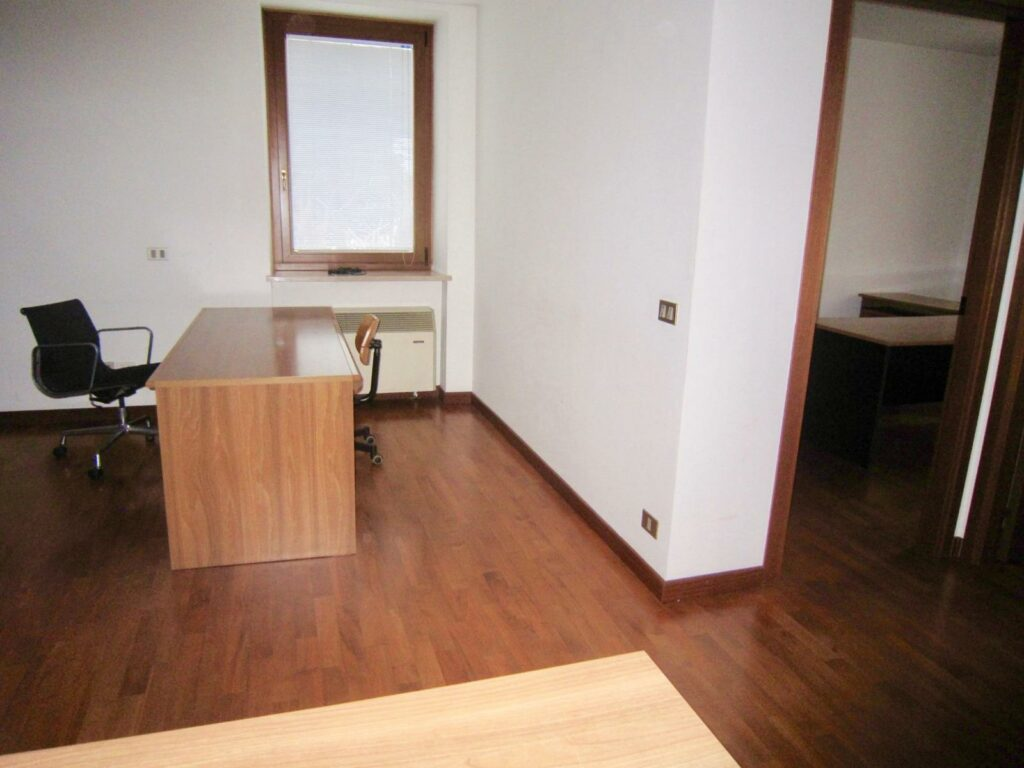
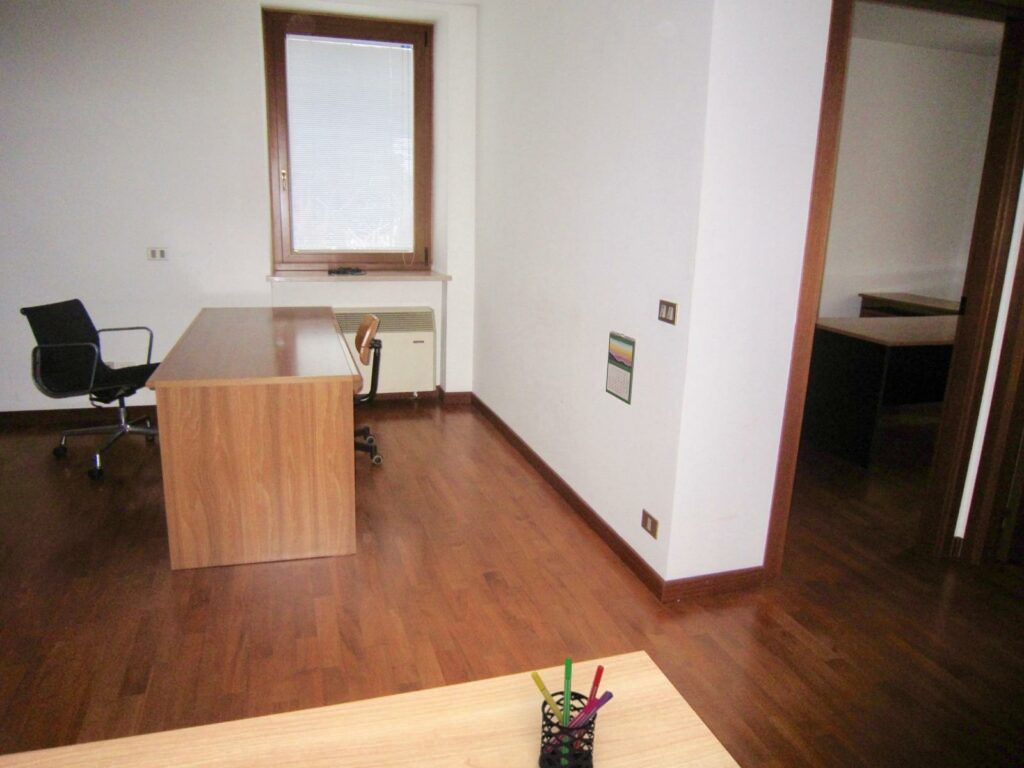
+ pen holder (571, 711)
+ calendar (620, 366)
